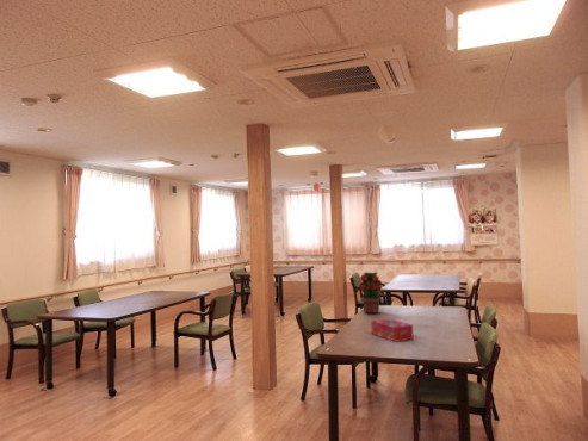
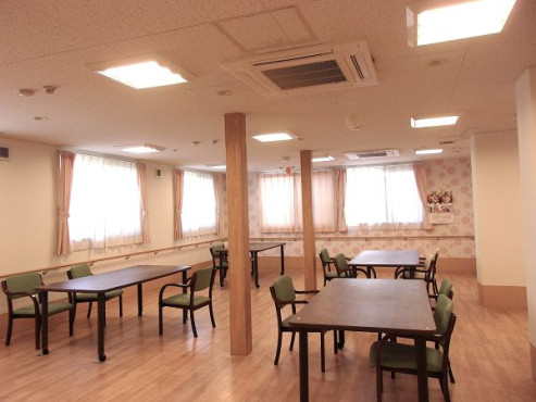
- potted plant (370, 292)
- tissue box (391, 329)
